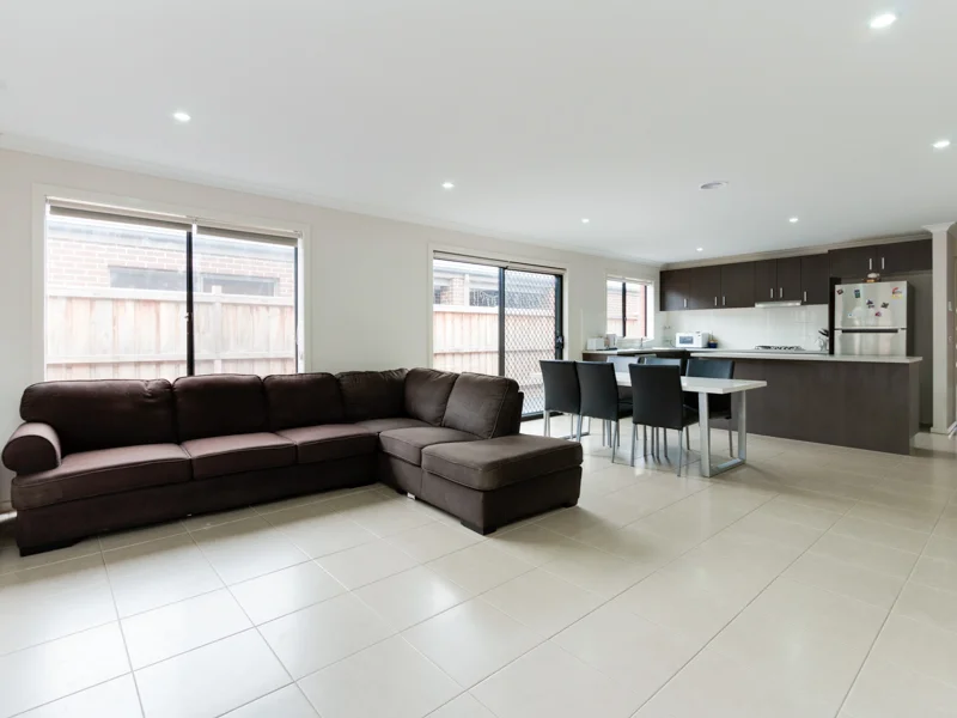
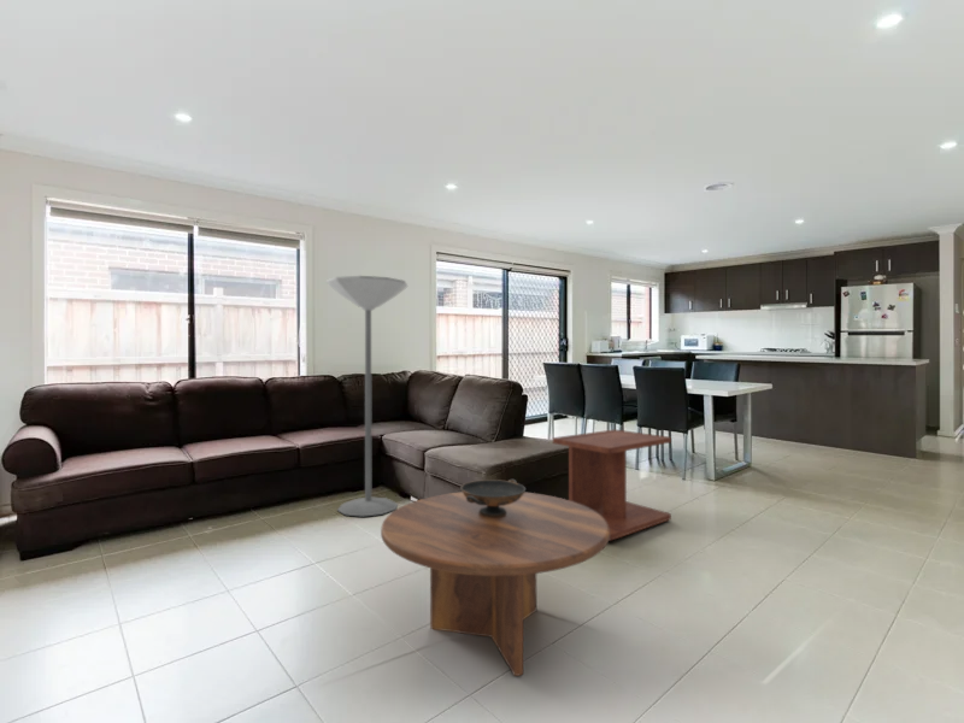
+ coffee table (494, 577)
+ side table (611, 480)
+ floor lamp (368, 394)
+ decorative bowl (493, 499)
